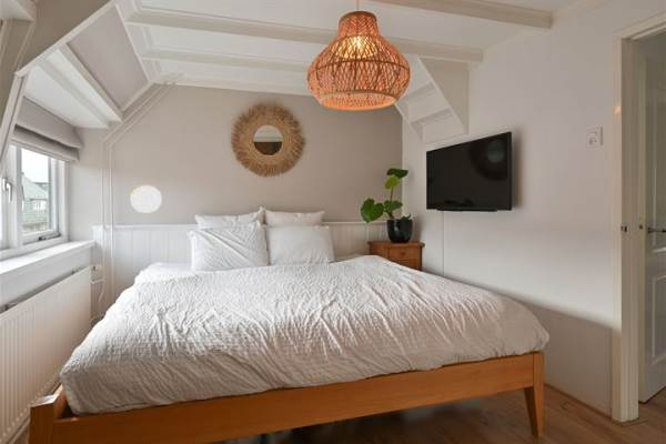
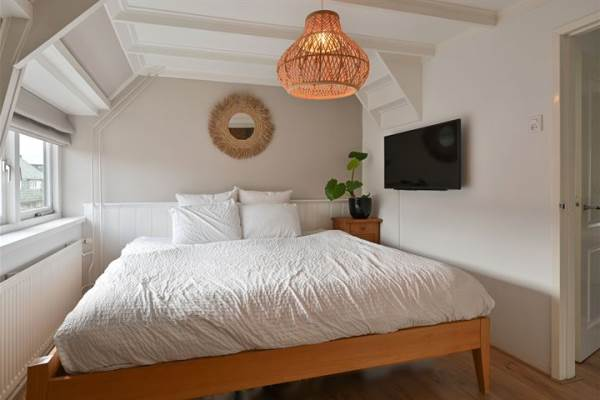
- decorative plate (145, 199)
